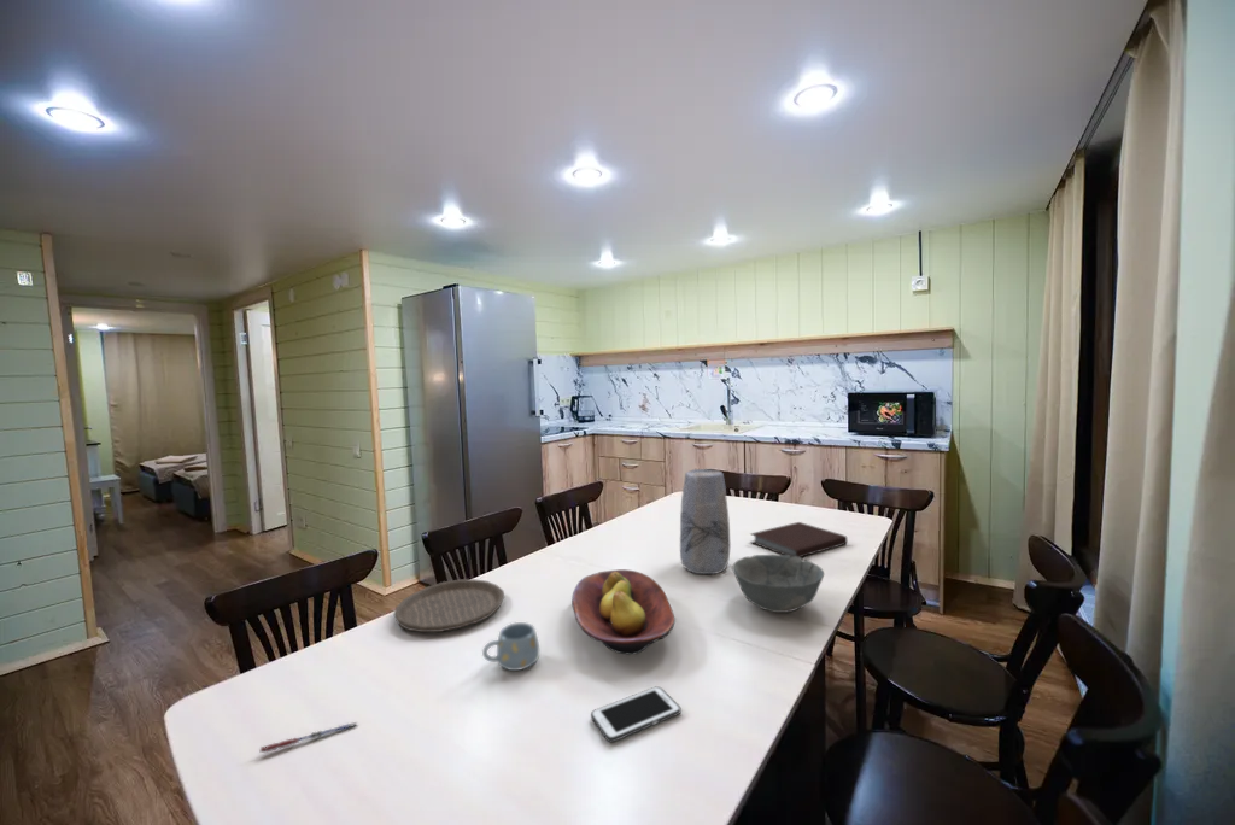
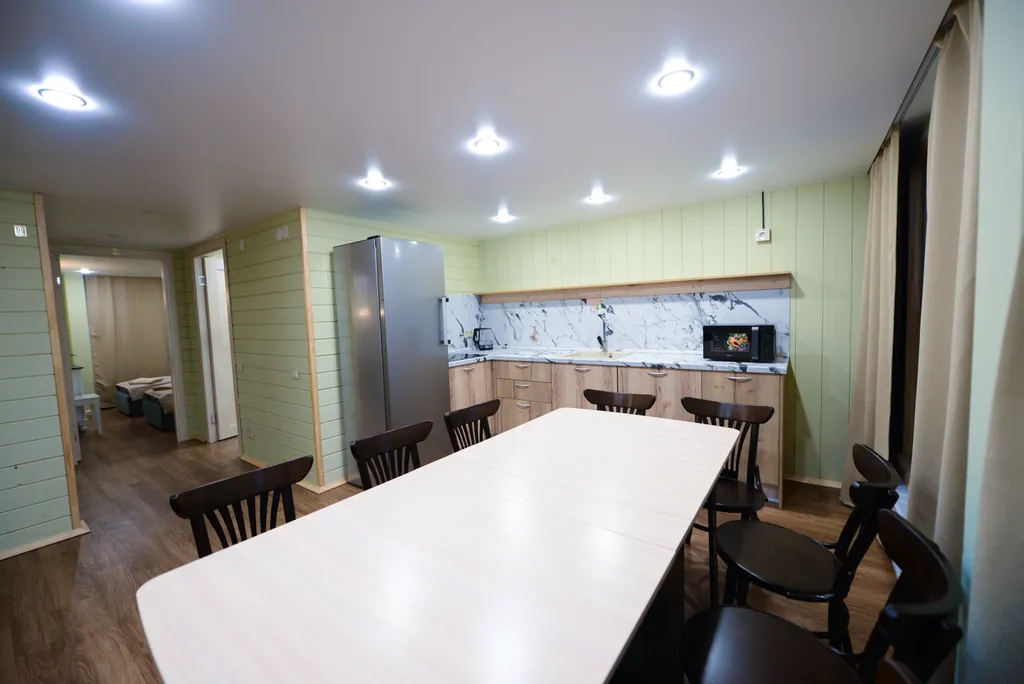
- notebook (797, 539)
- bowl (777, 586)
- vase (703, 519)
- pen (310, 735)
- fruit bowl (620, 602)
- mug (510, 648)
- cell phone (636, 712)
- plate (451, 604)
